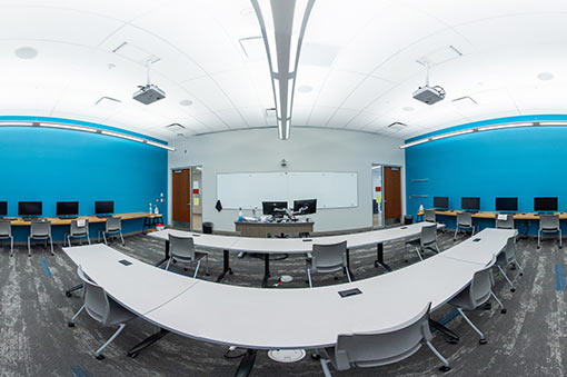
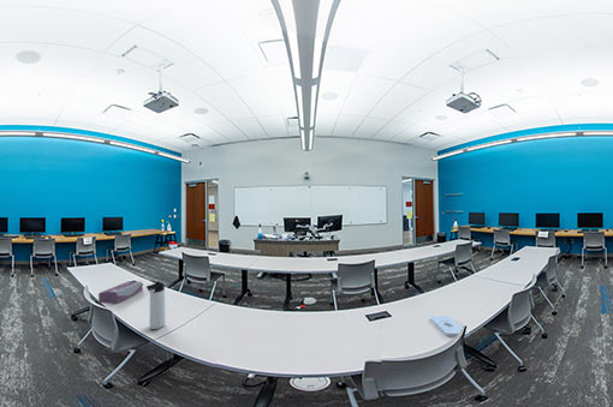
+ thermos bottle (155, 305)
+ notepad (447, 325)
+ tissue box (121, 291)
